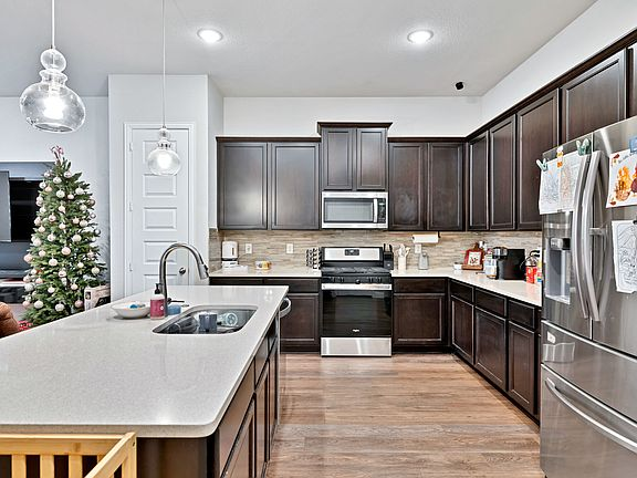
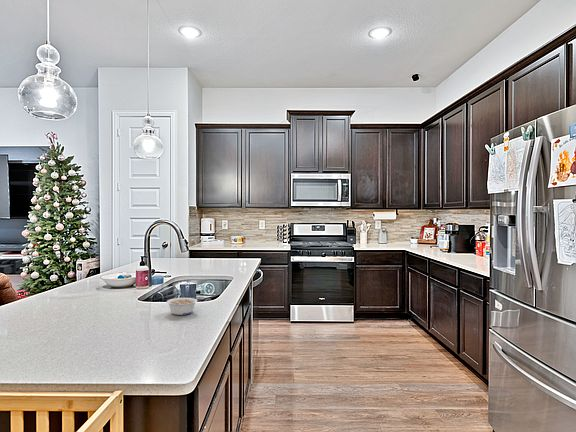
+ legume (182, 305)
